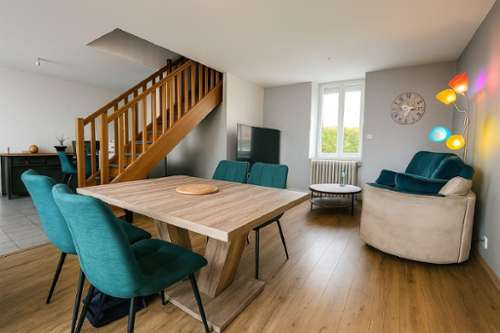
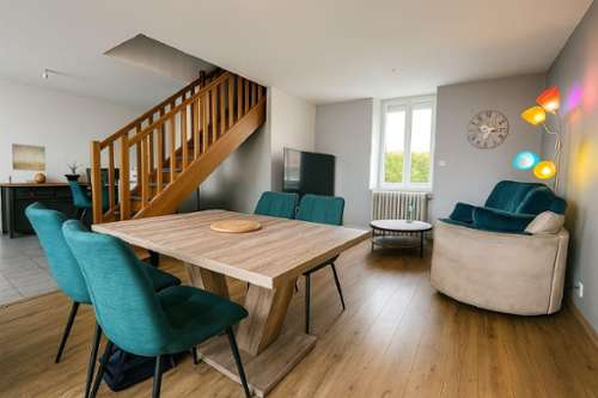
+ wall art (29, 158)
